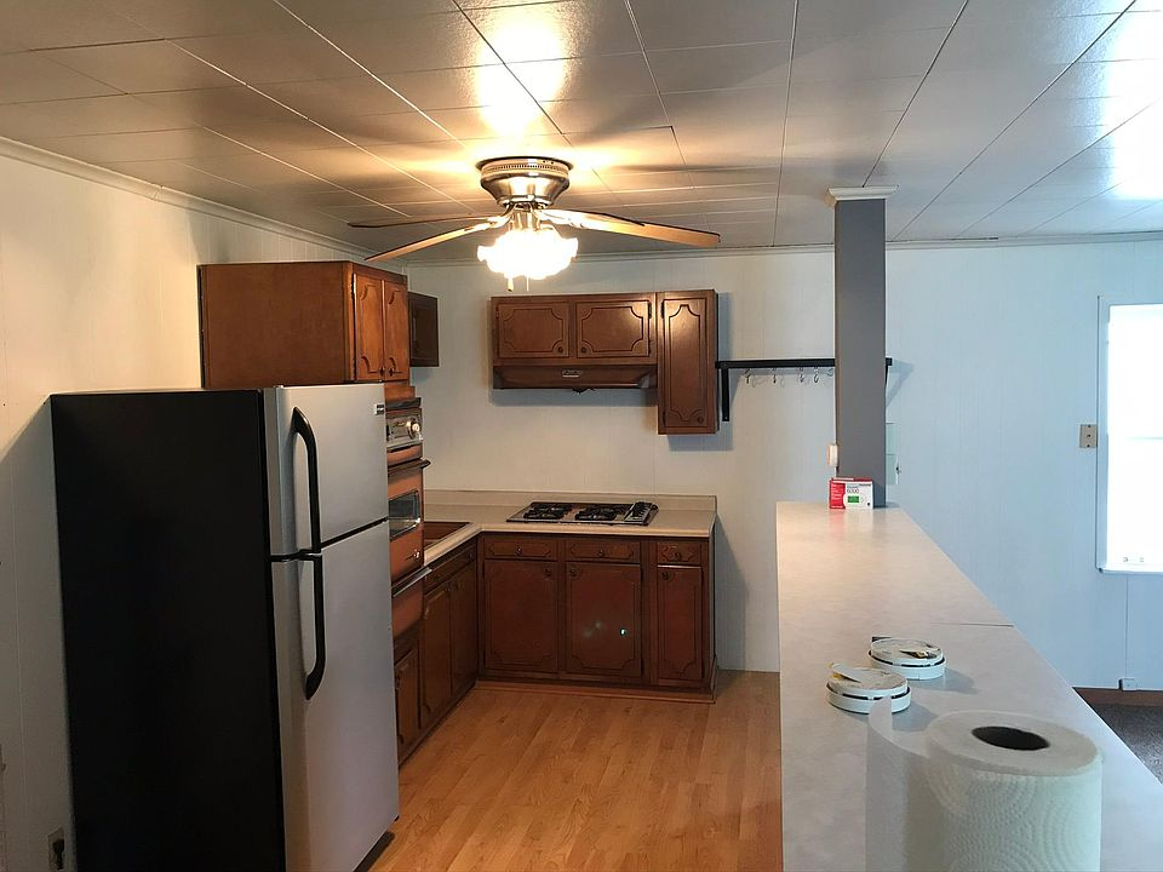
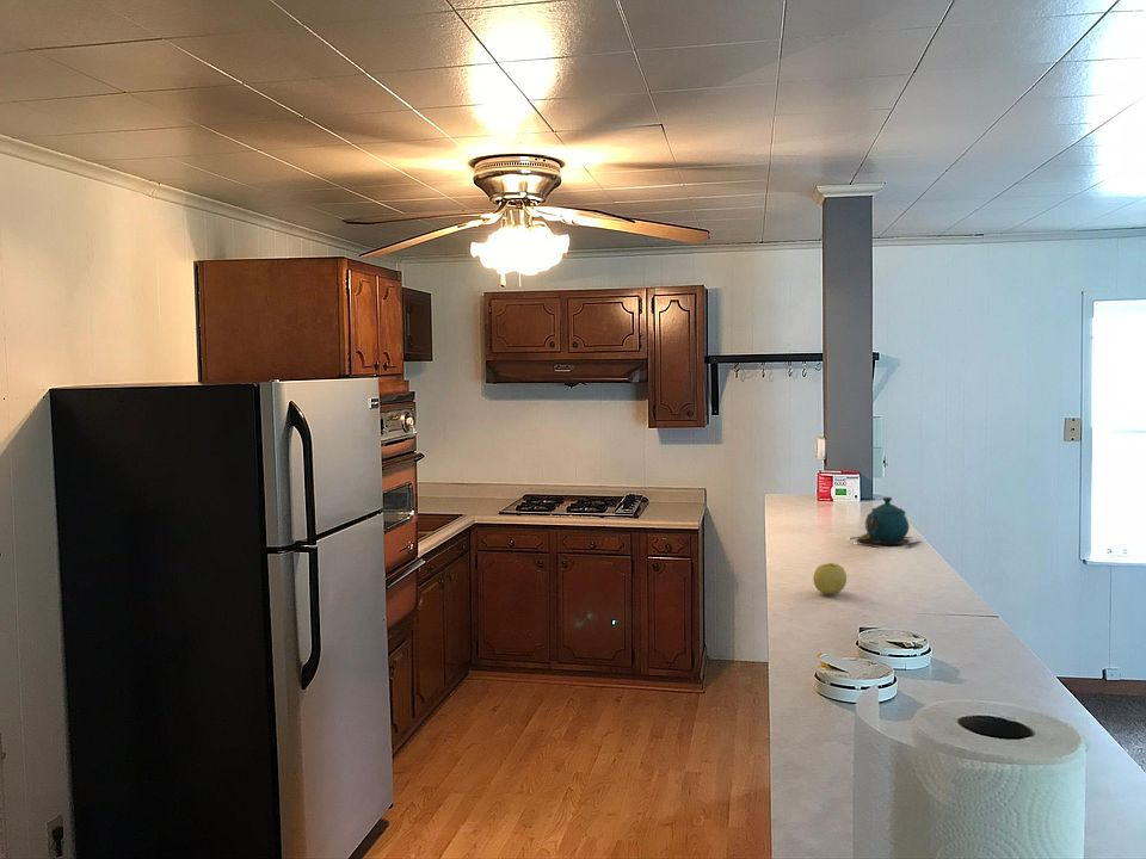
+ teapot (883, 519)
+ apple (830, 579)
